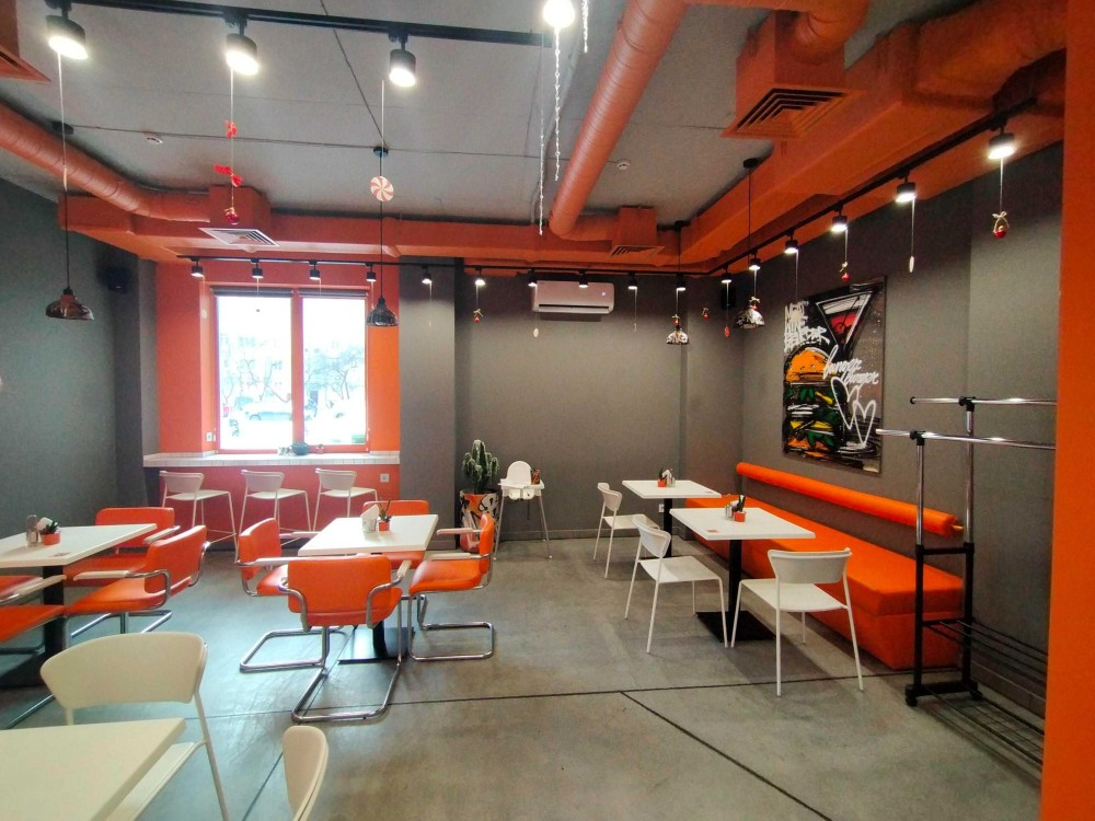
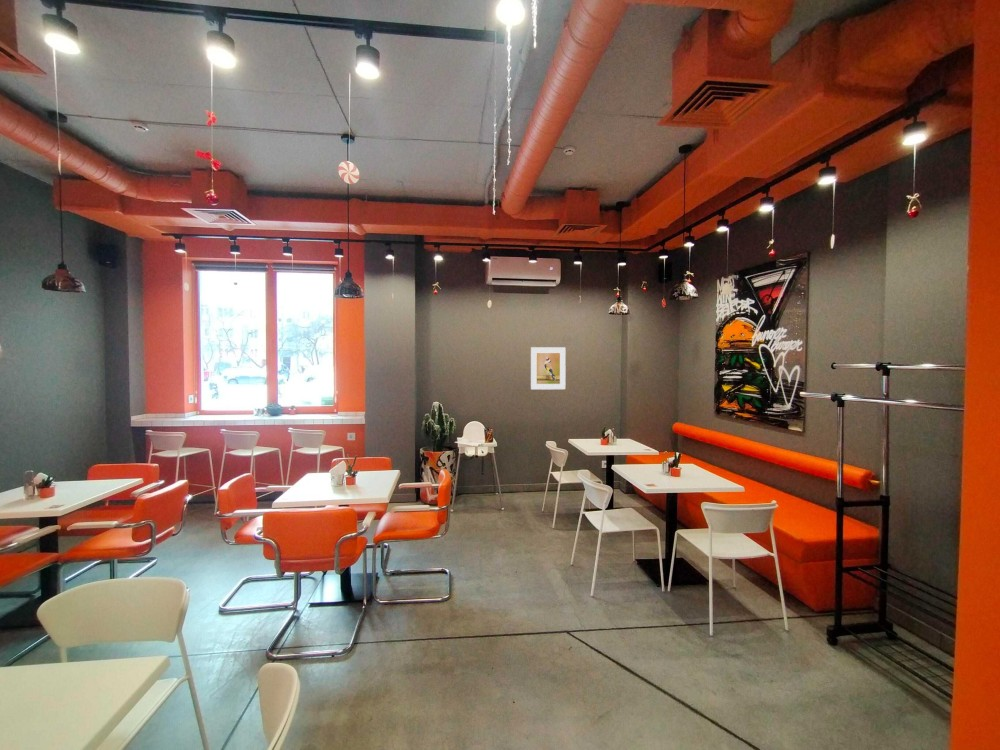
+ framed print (548, 368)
